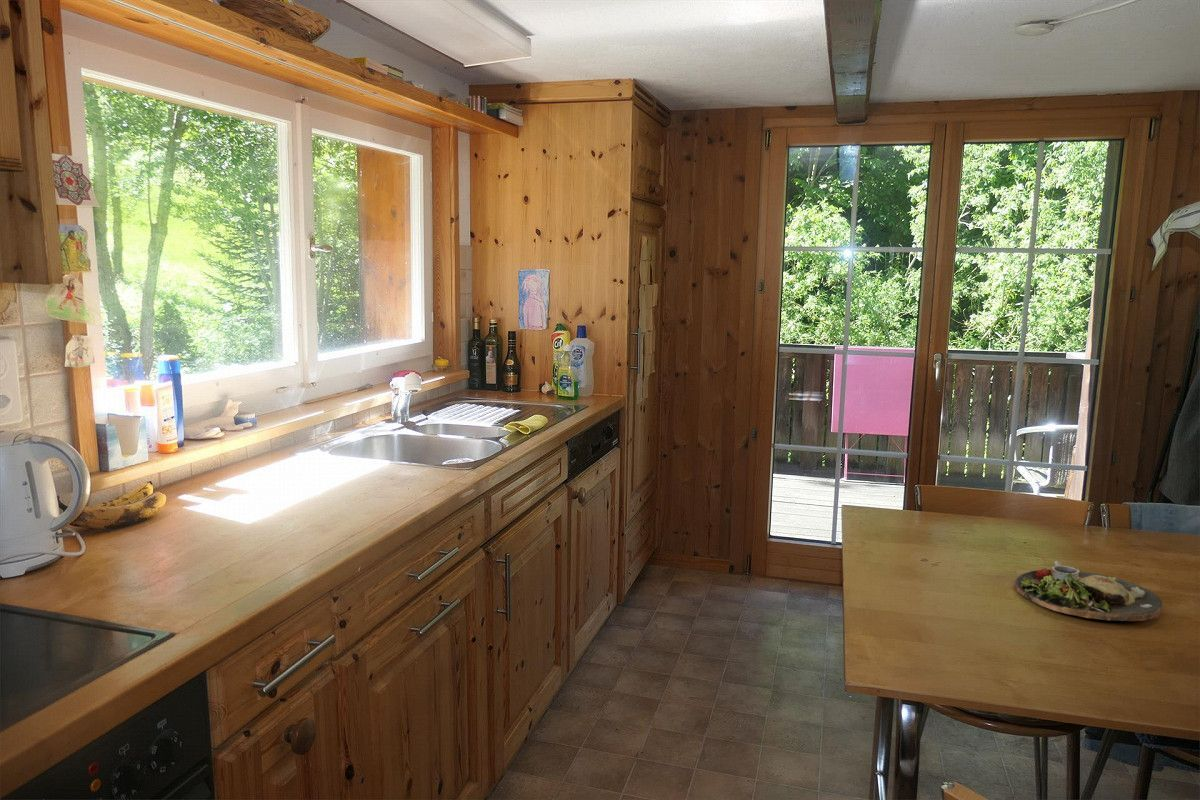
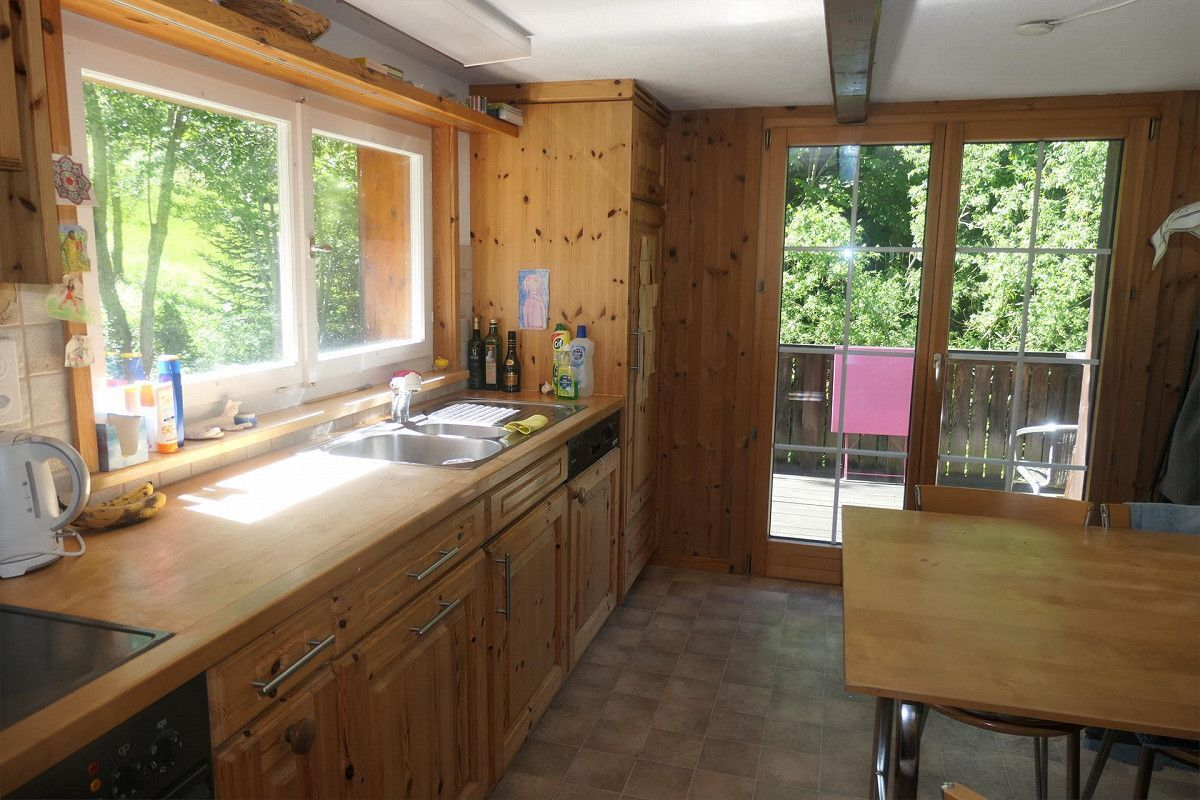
- dinner plate (1086, 583)
